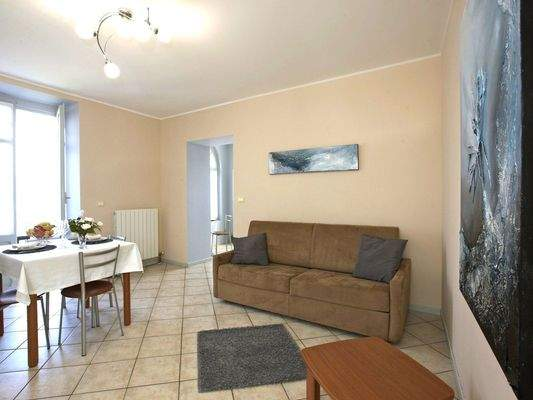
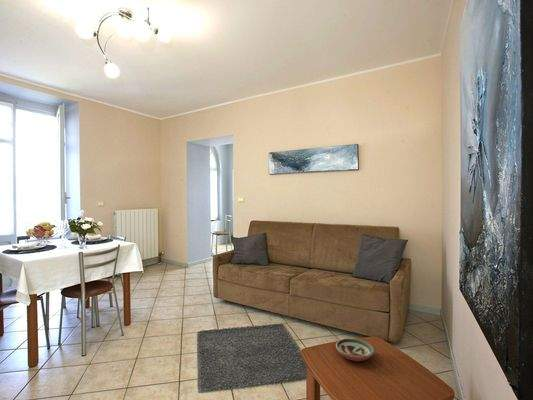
+ decorative bowl (354, 351)
